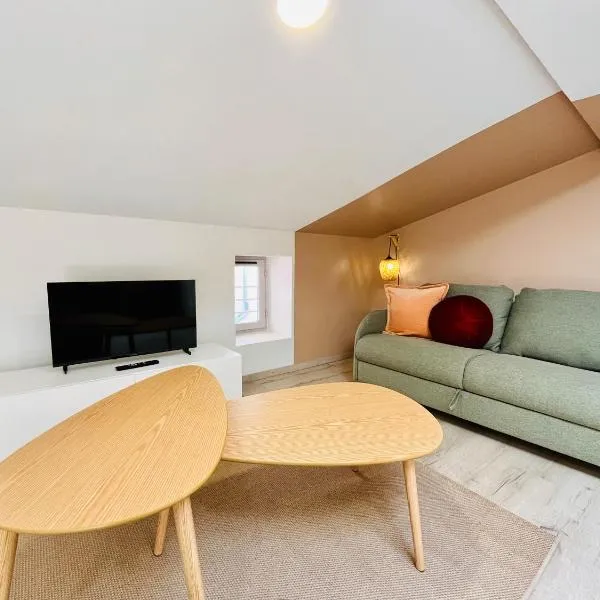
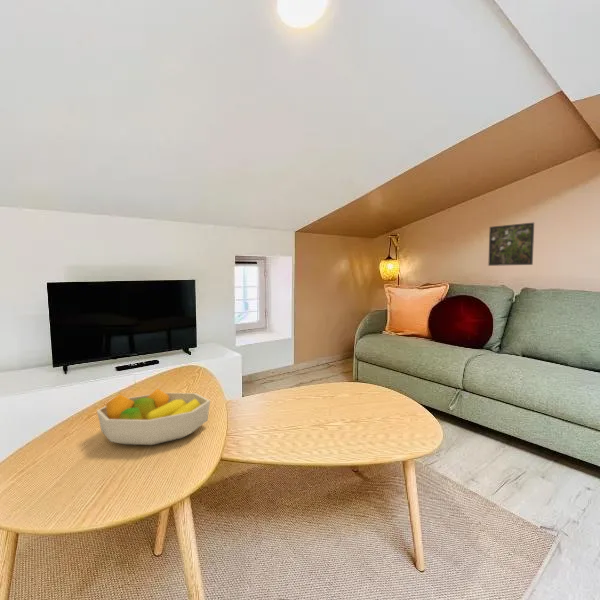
+ fruit bowl (155, 412)
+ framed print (510, 245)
